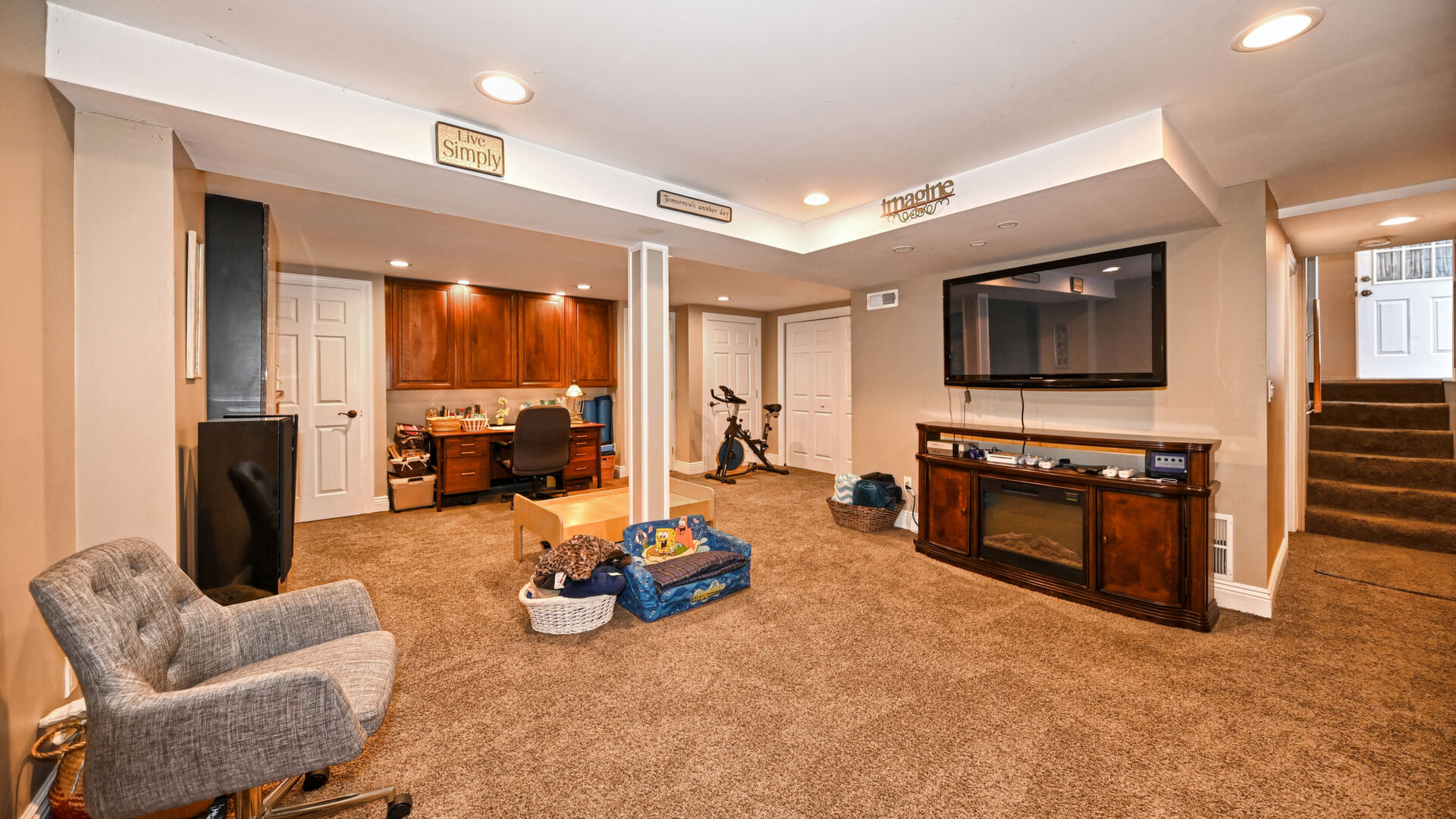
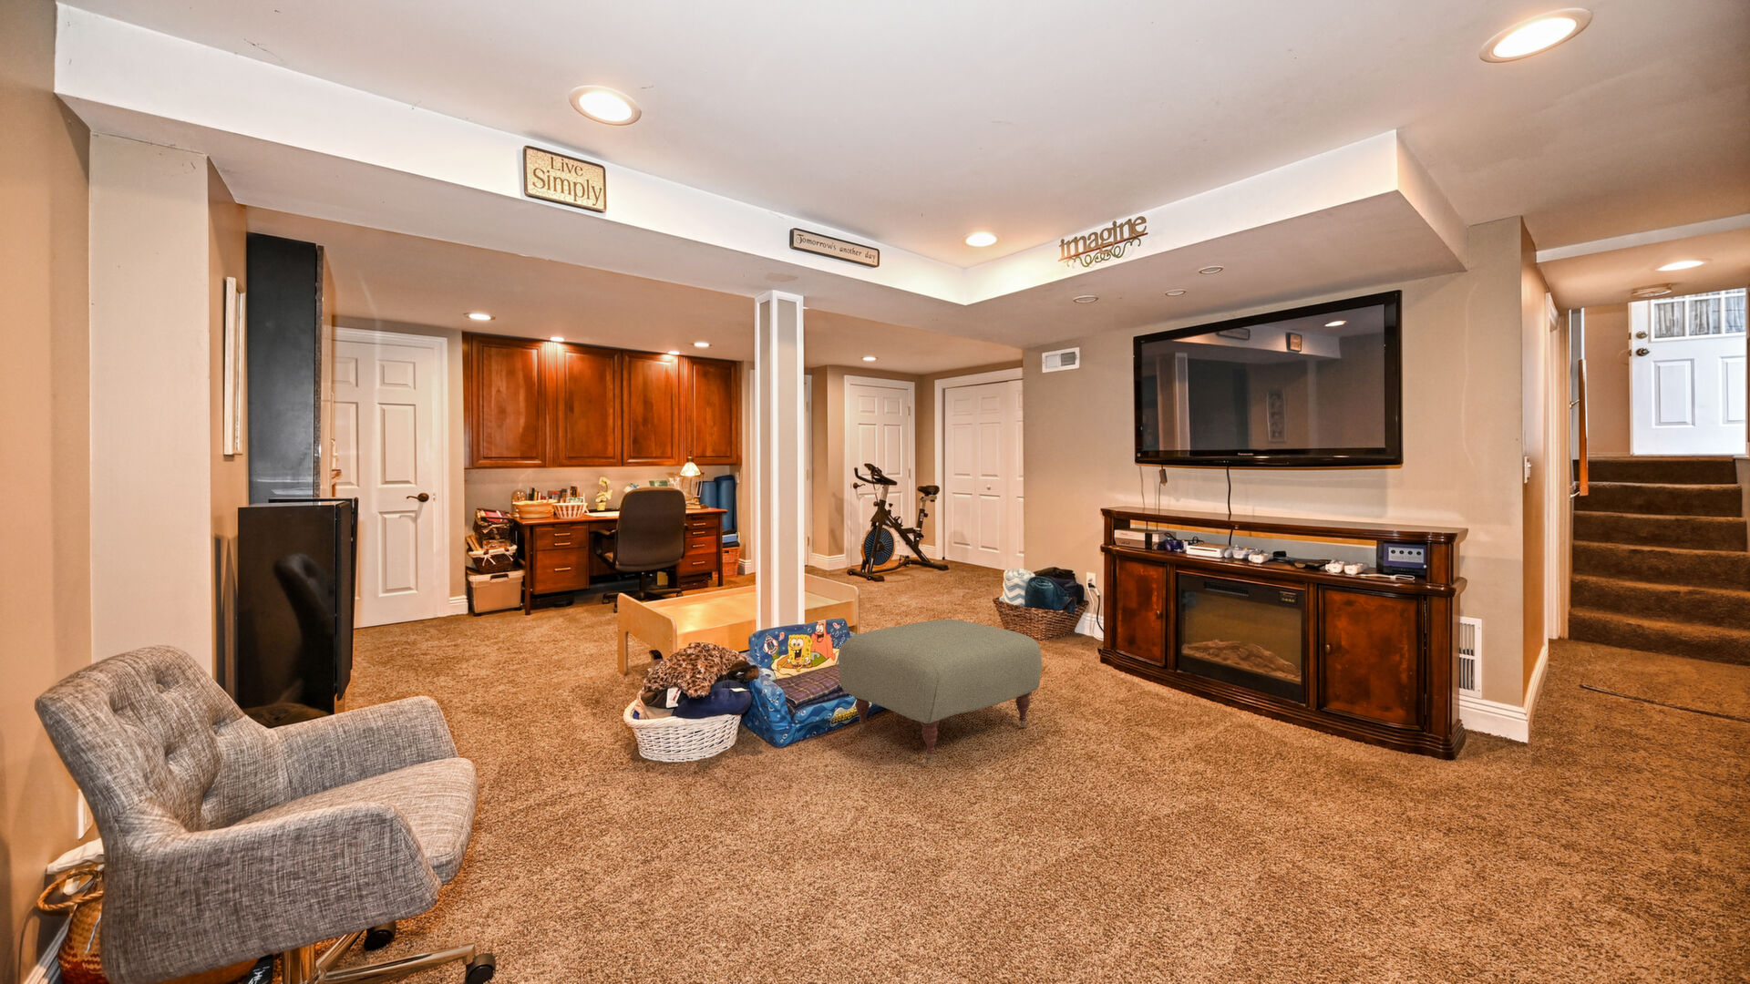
+ ottoman (940, 679)
